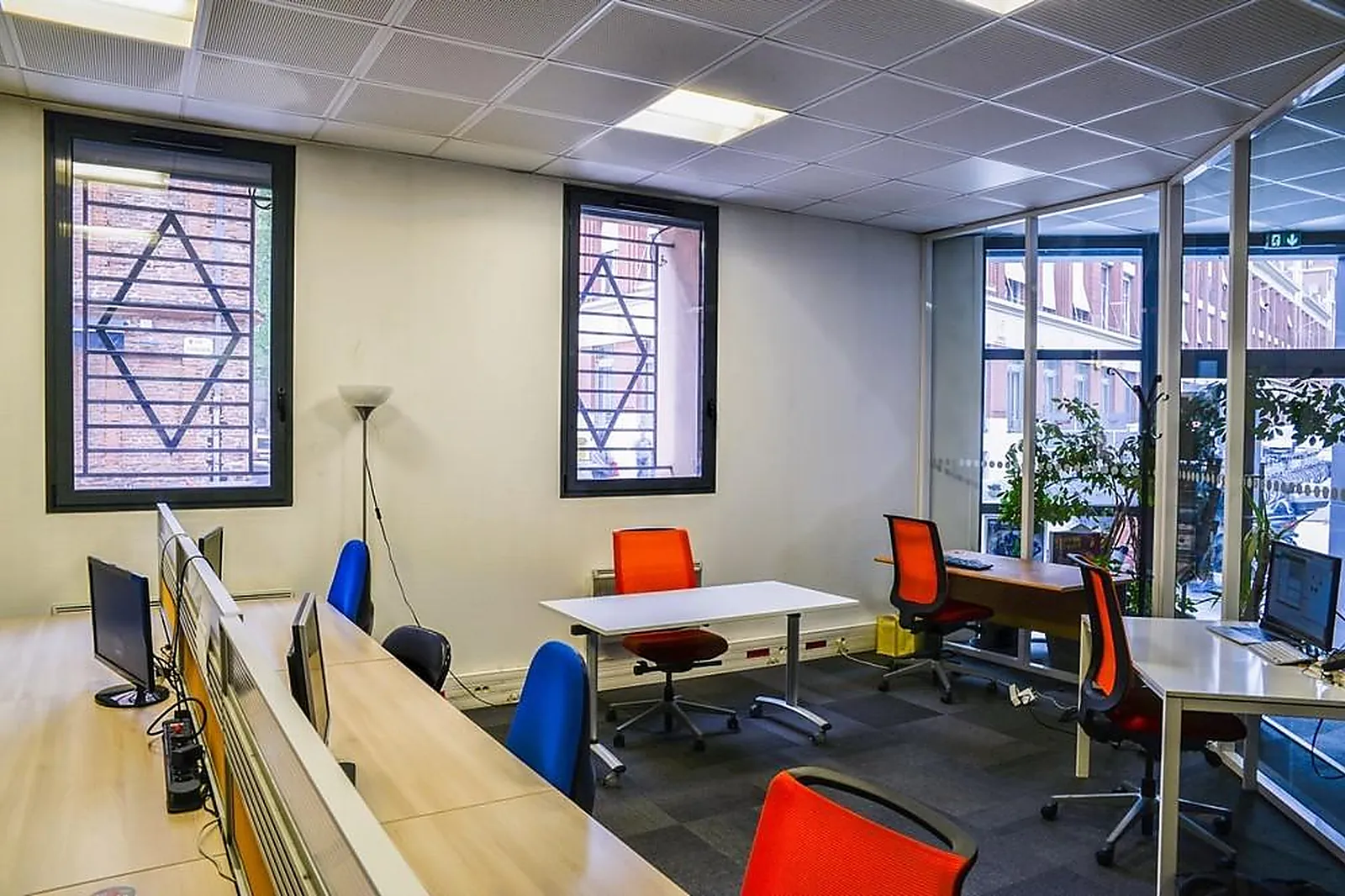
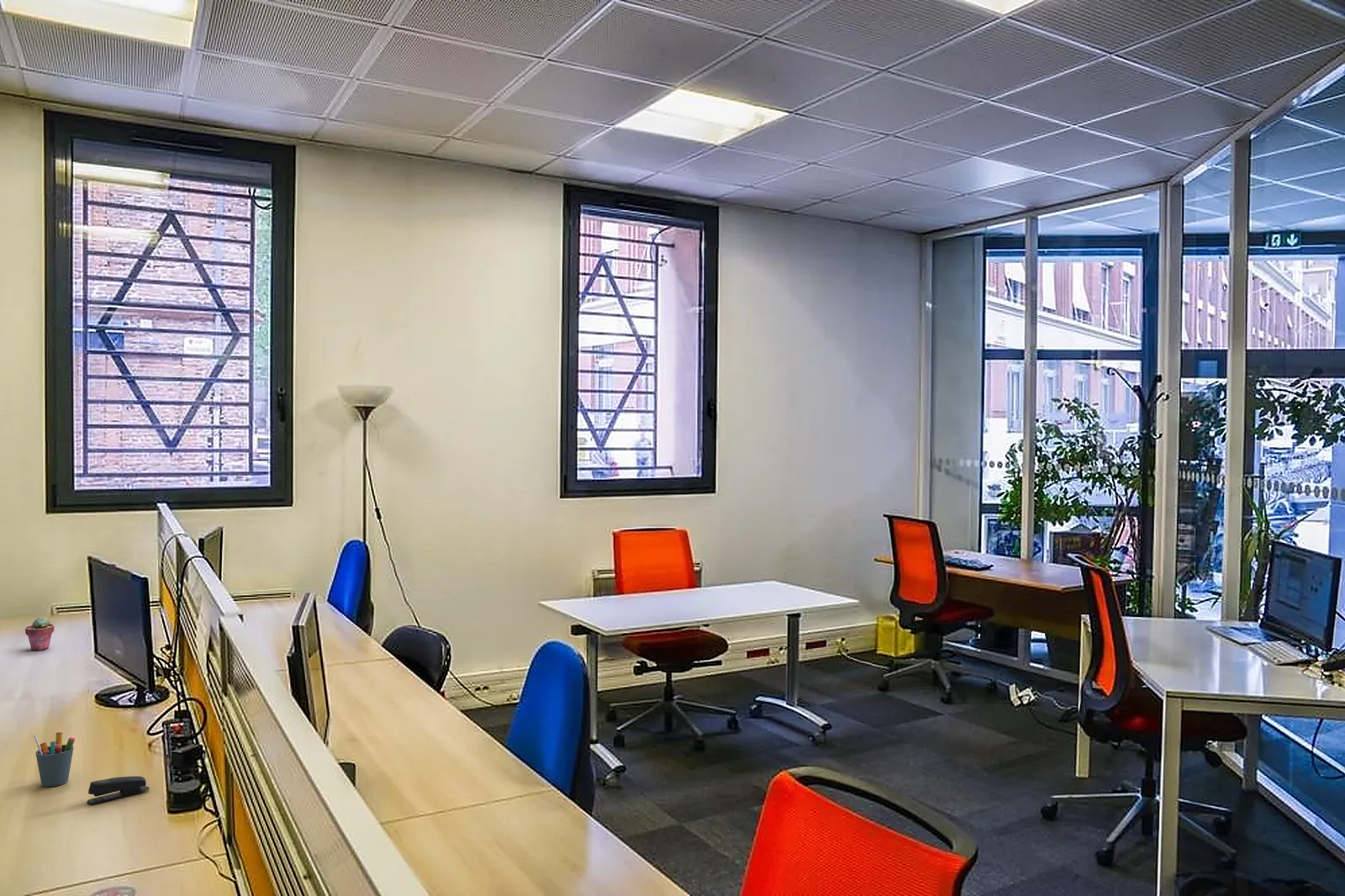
+ pen holder (55, 756)
+ potted succulent (40, 632)
+ stapler (119, 786)
